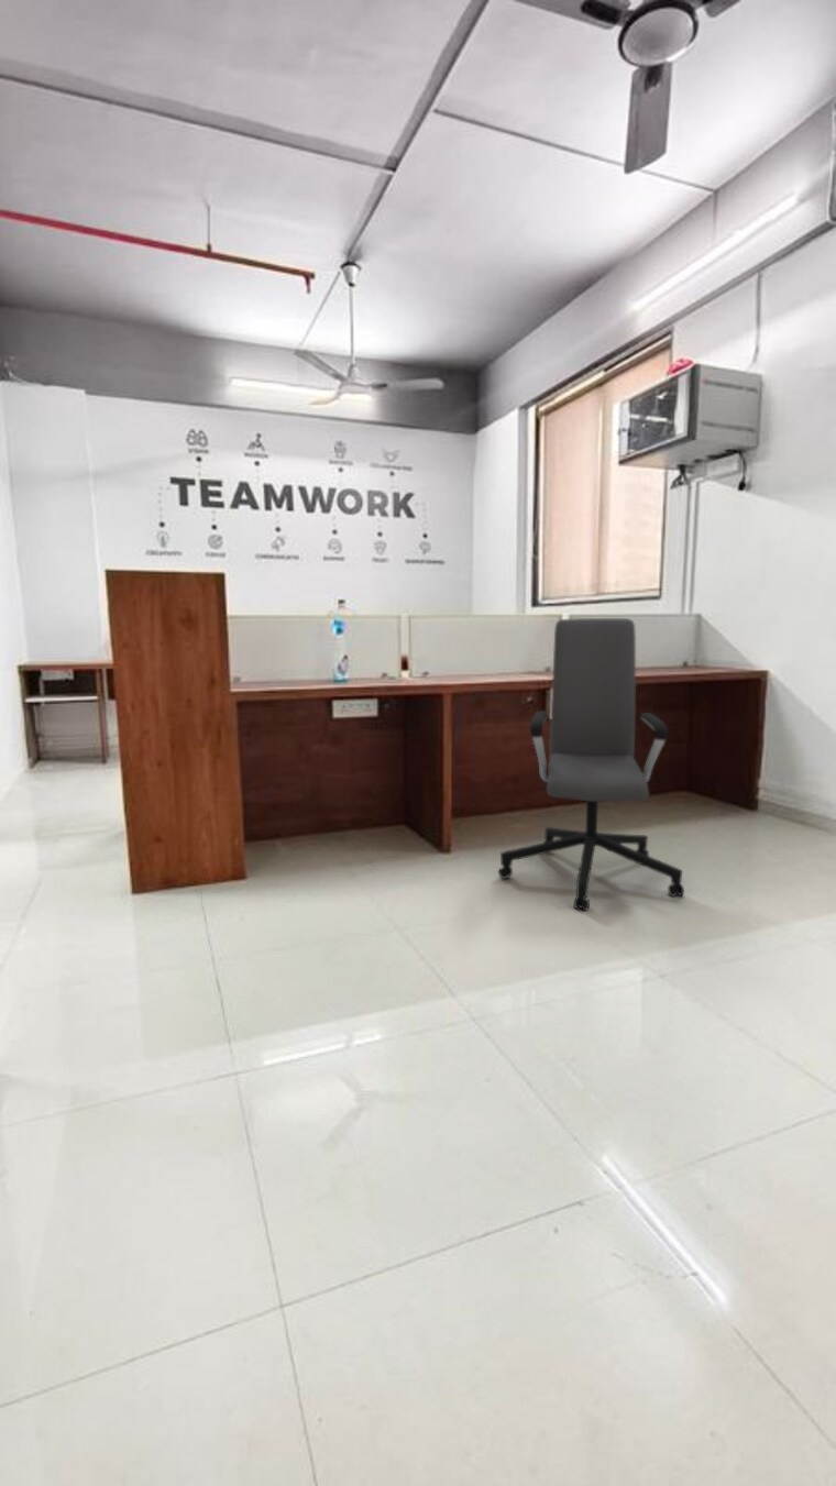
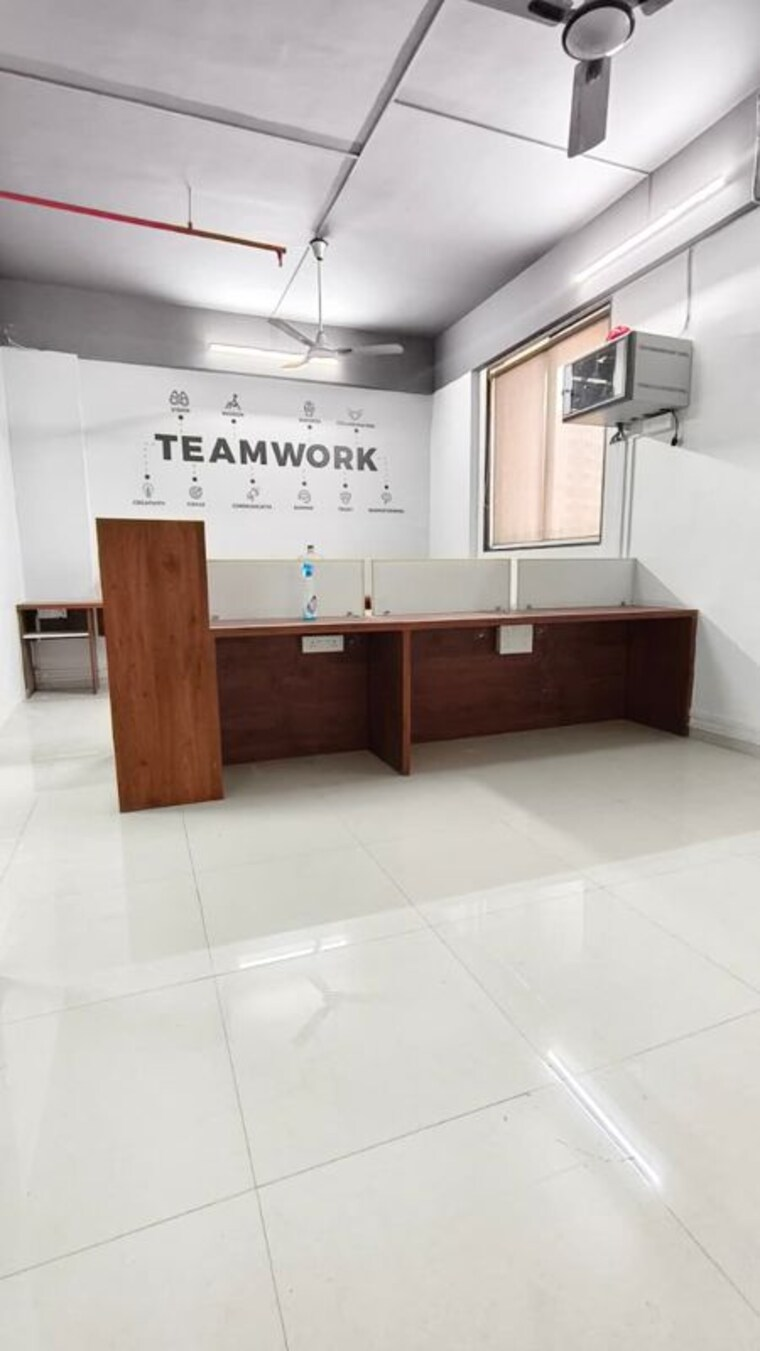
- office chair (597, 751)
